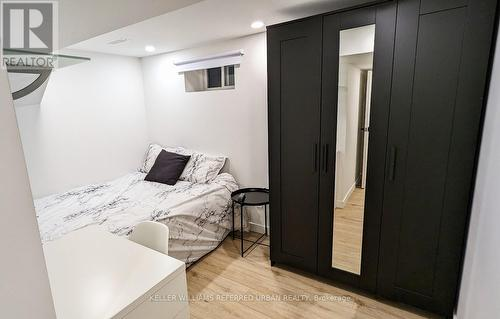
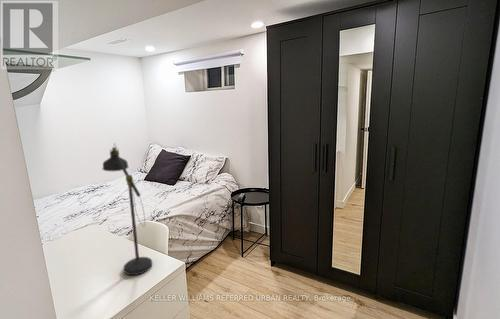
+ desk lamp (130, 206)
